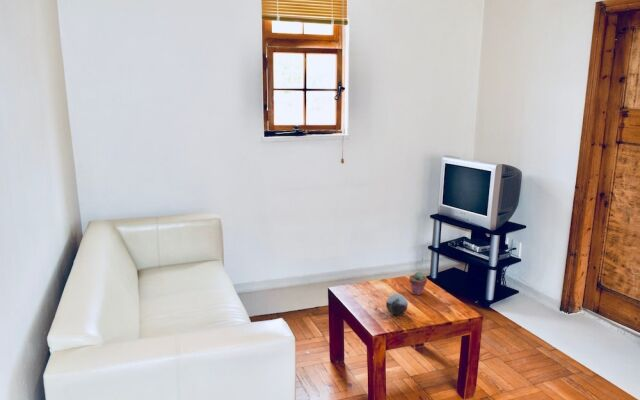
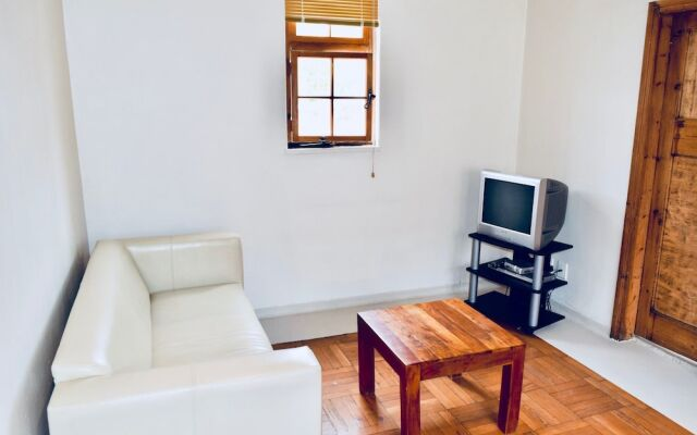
- decorative orb (396, 304)
- potted succulent (418, 282)
